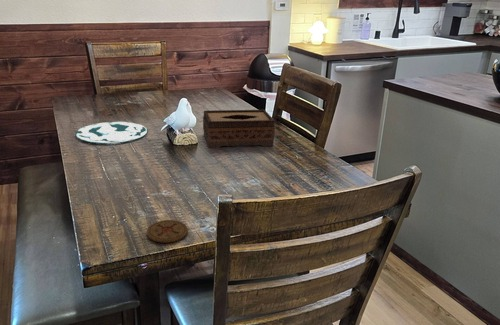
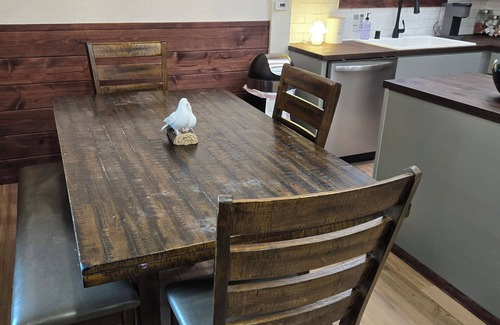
- plate (112, 128)
- tissue box (237, 127)
- coaster (167, 230)
